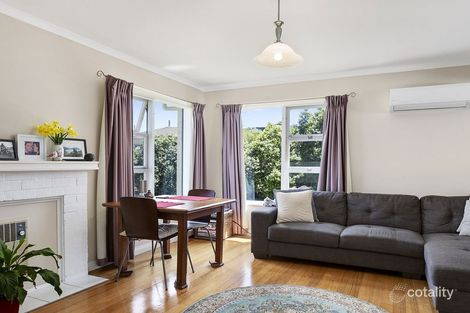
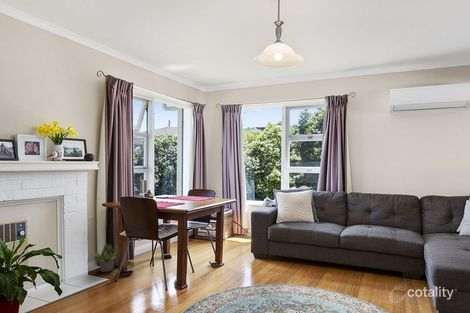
+ potted plant (103, 257)
